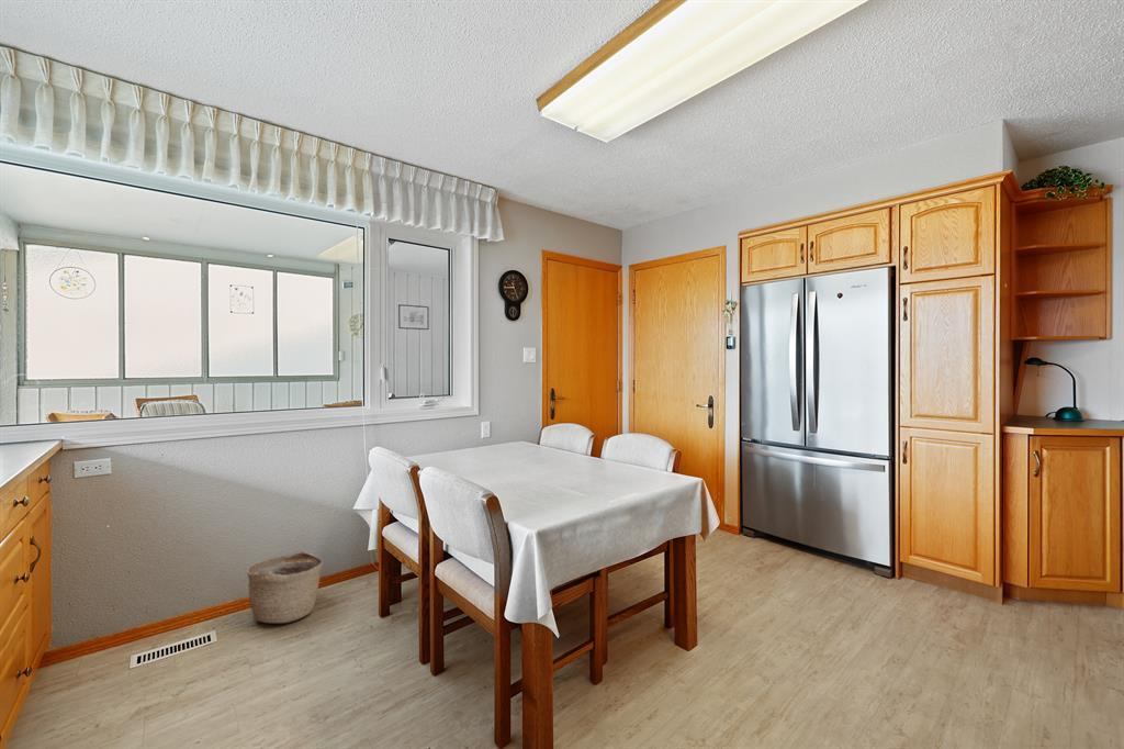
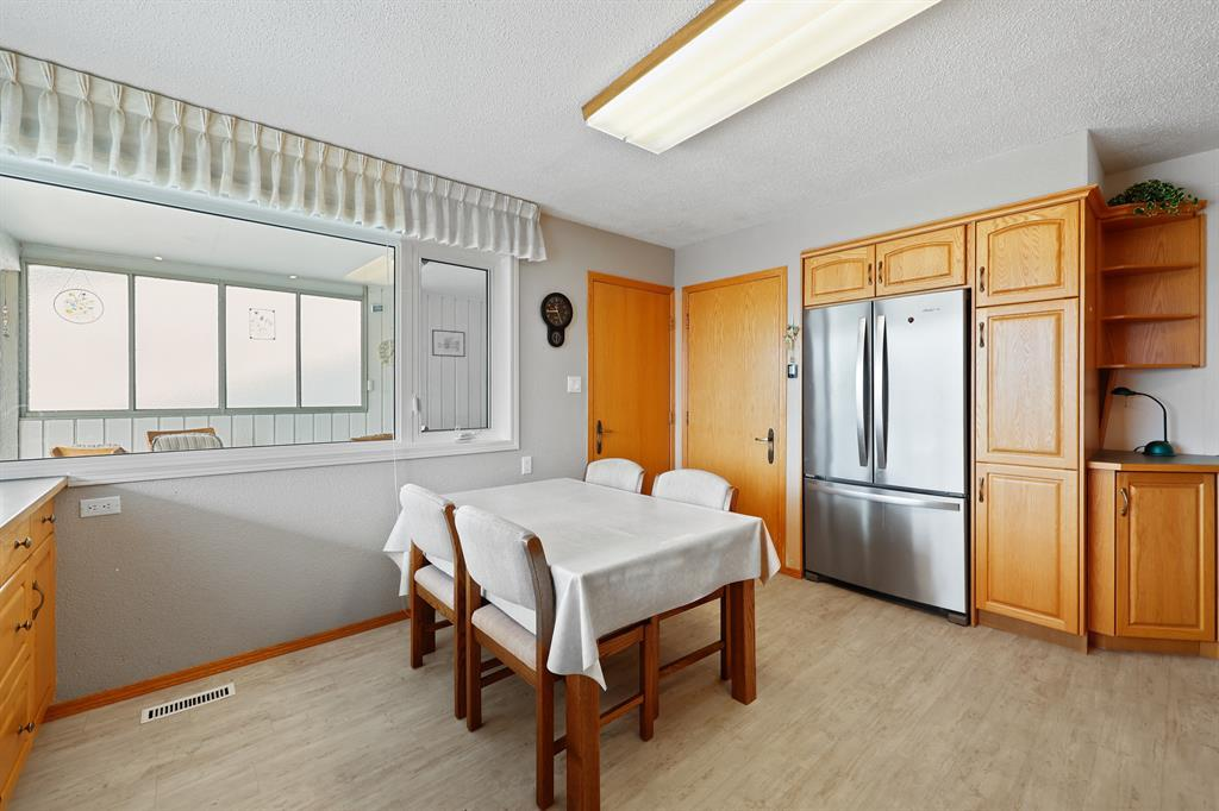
- basket (285, 585)
